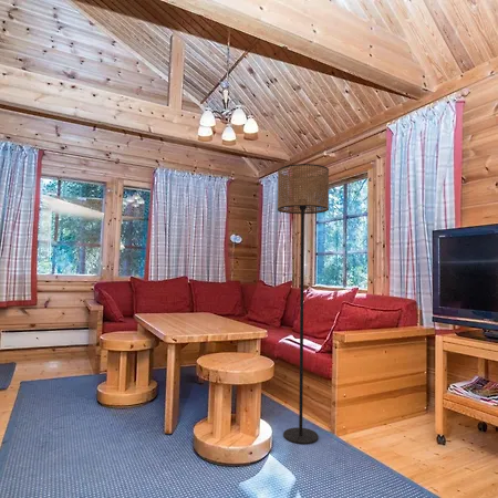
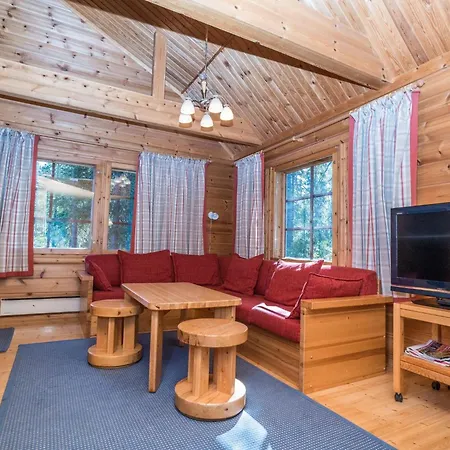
- floor lamp (301, 300)
